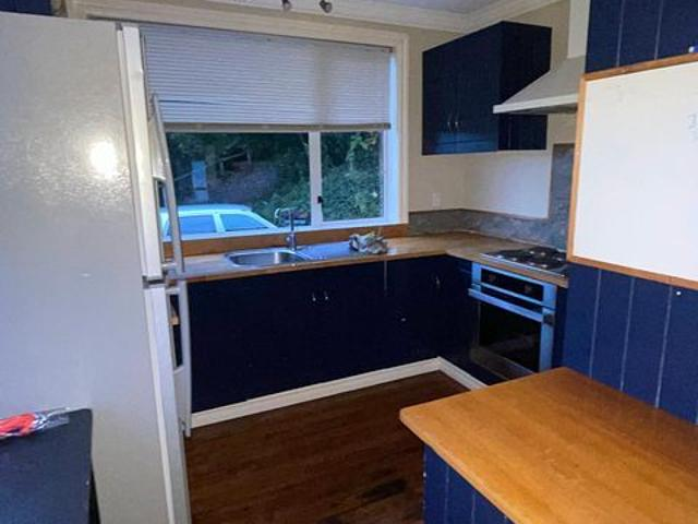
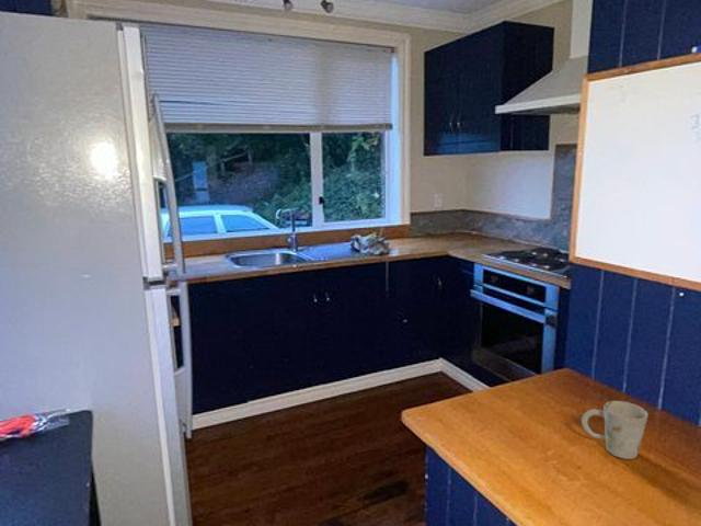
+ mug (612, 427)
